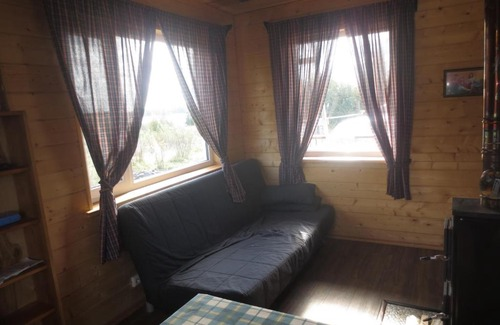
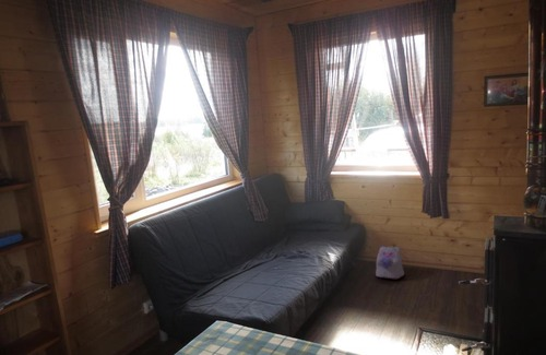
+ plush toy (389, 261)
